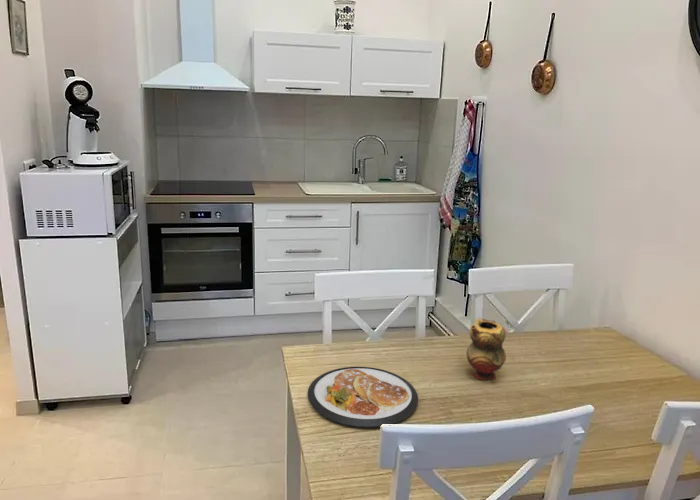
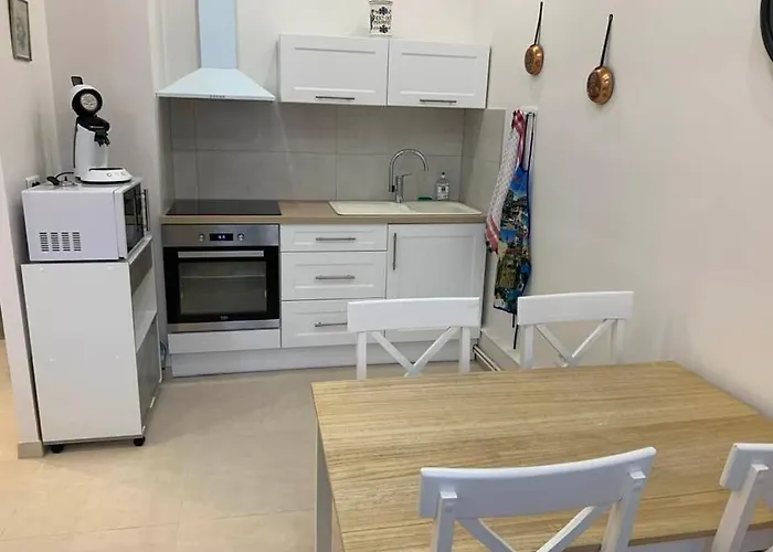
- teapot (488, 346)
- dish (362, 391)
